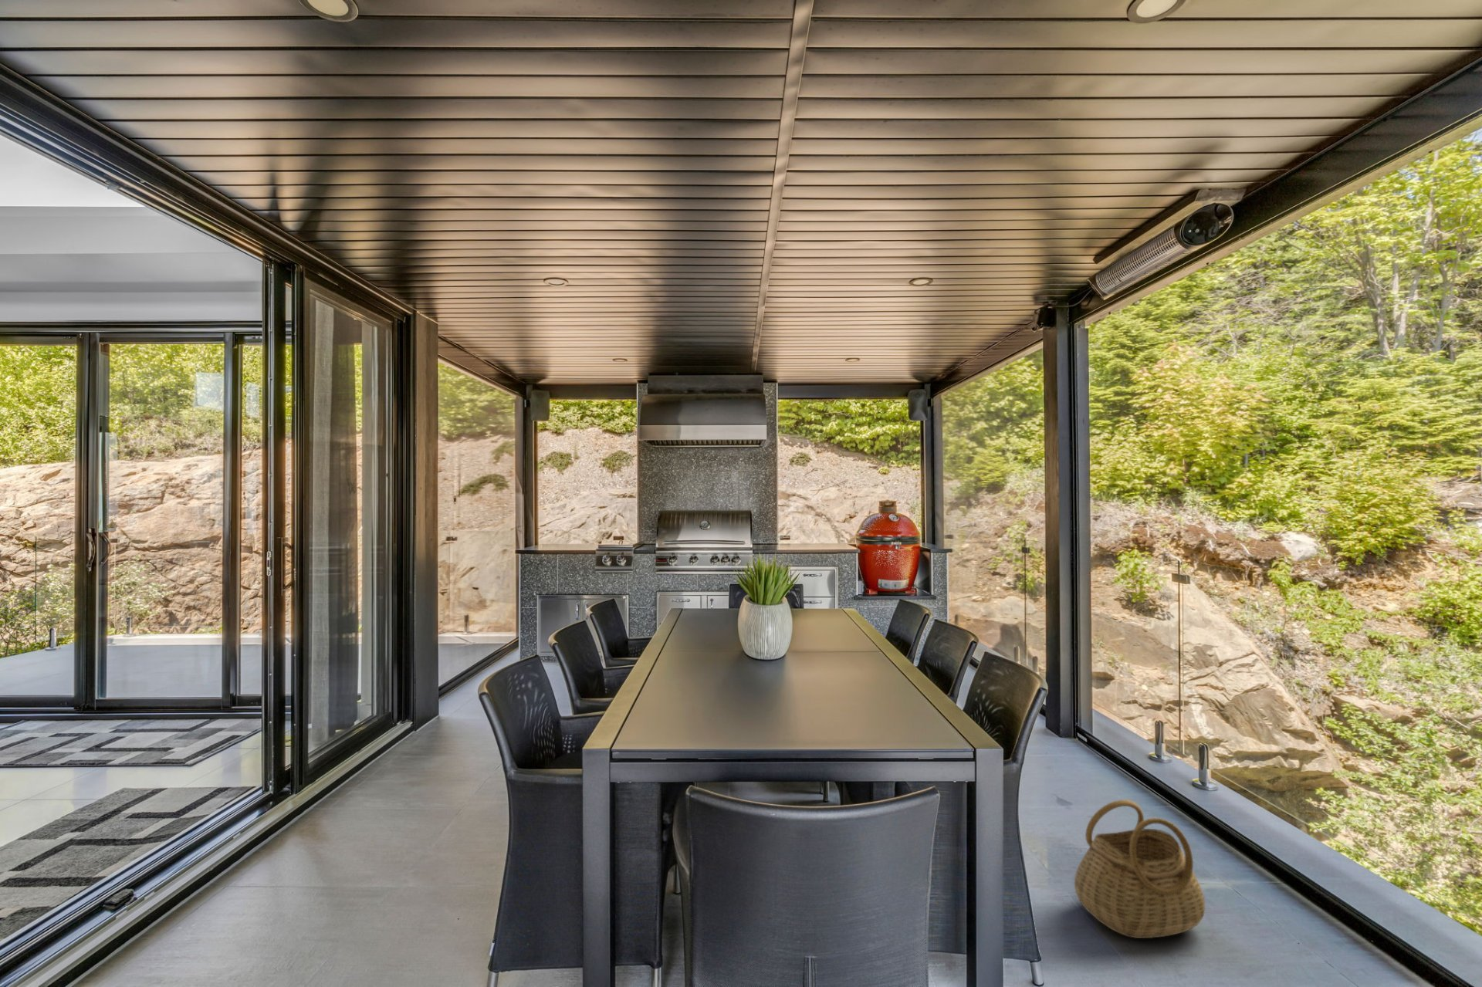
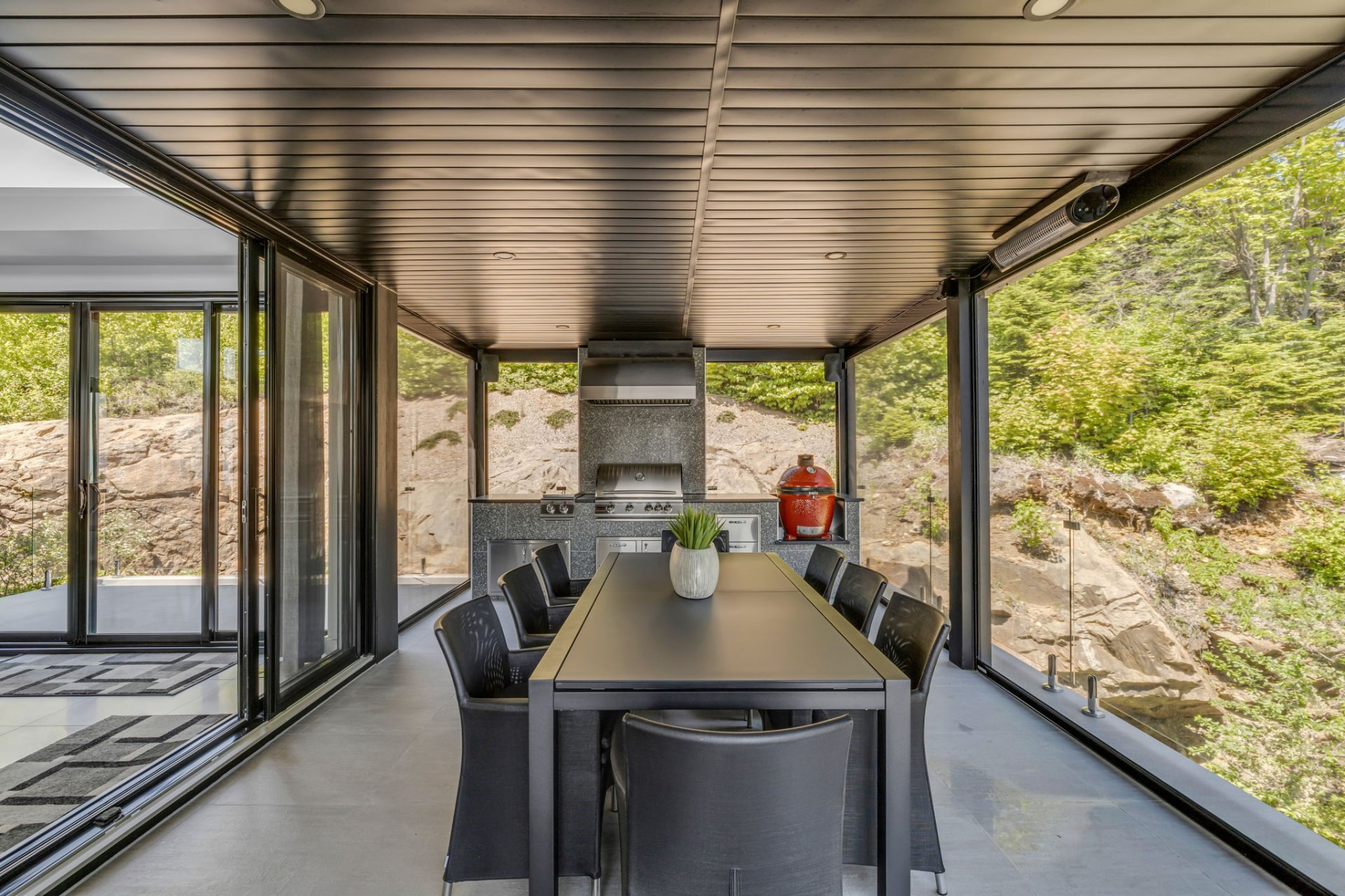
- basket (1137, 864)
